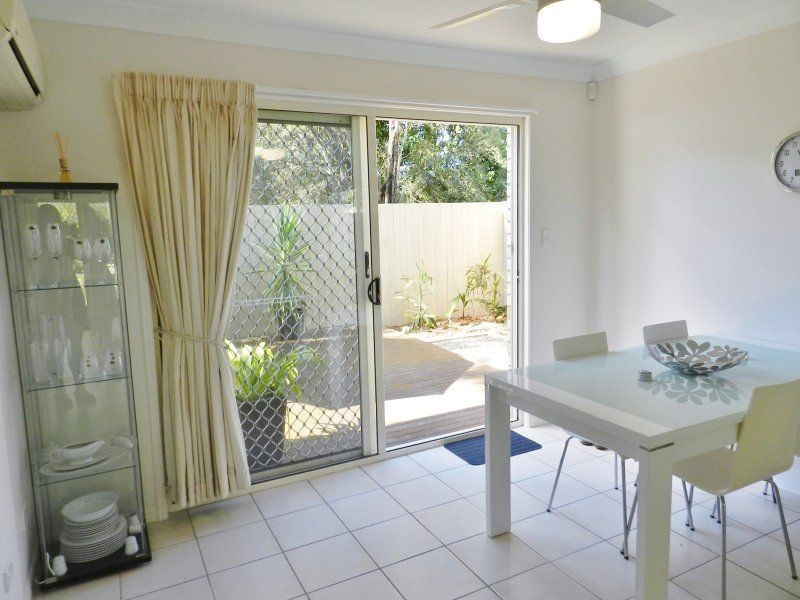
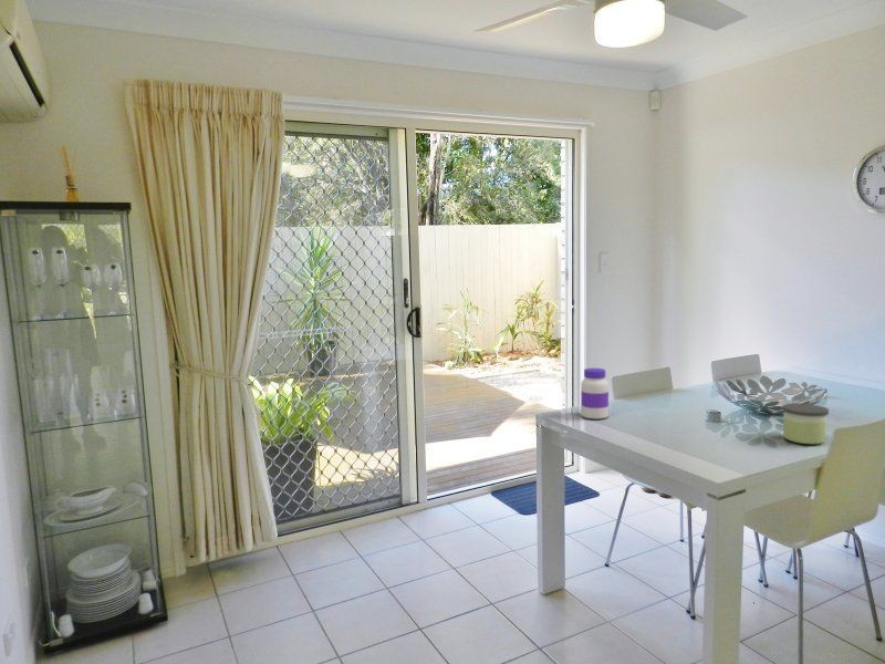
+ candle (804, 423)
+ jar (594, 393)
